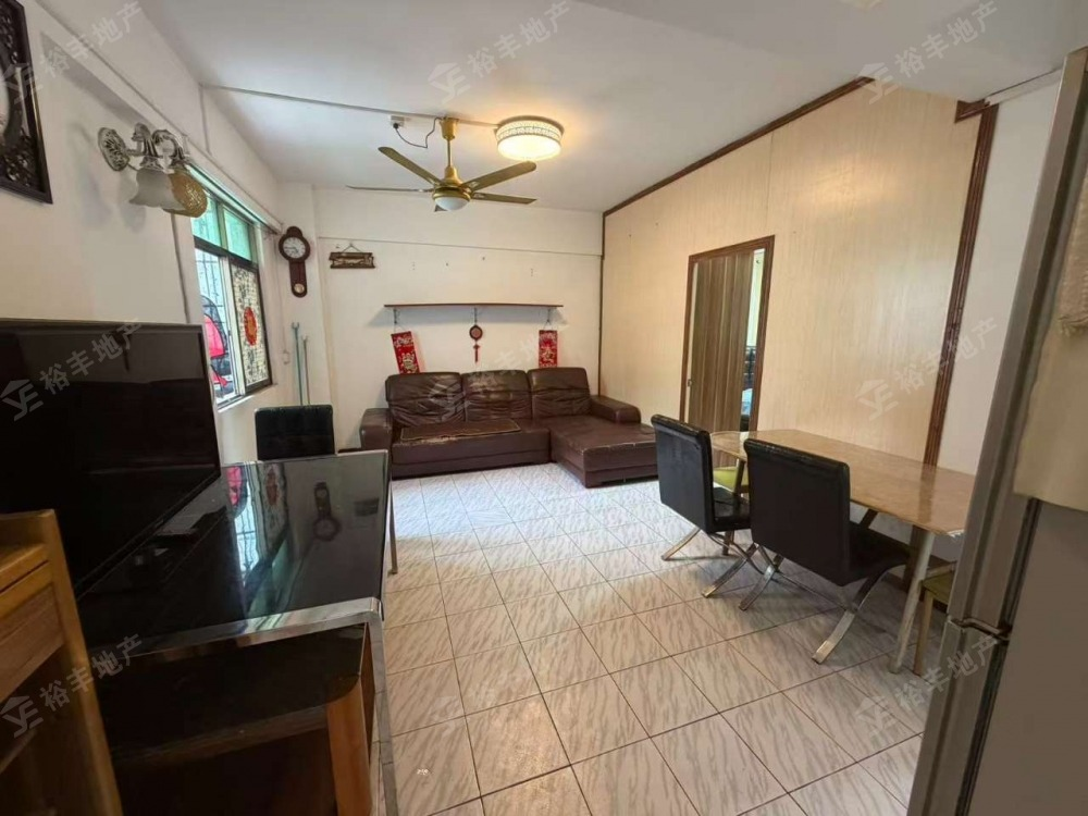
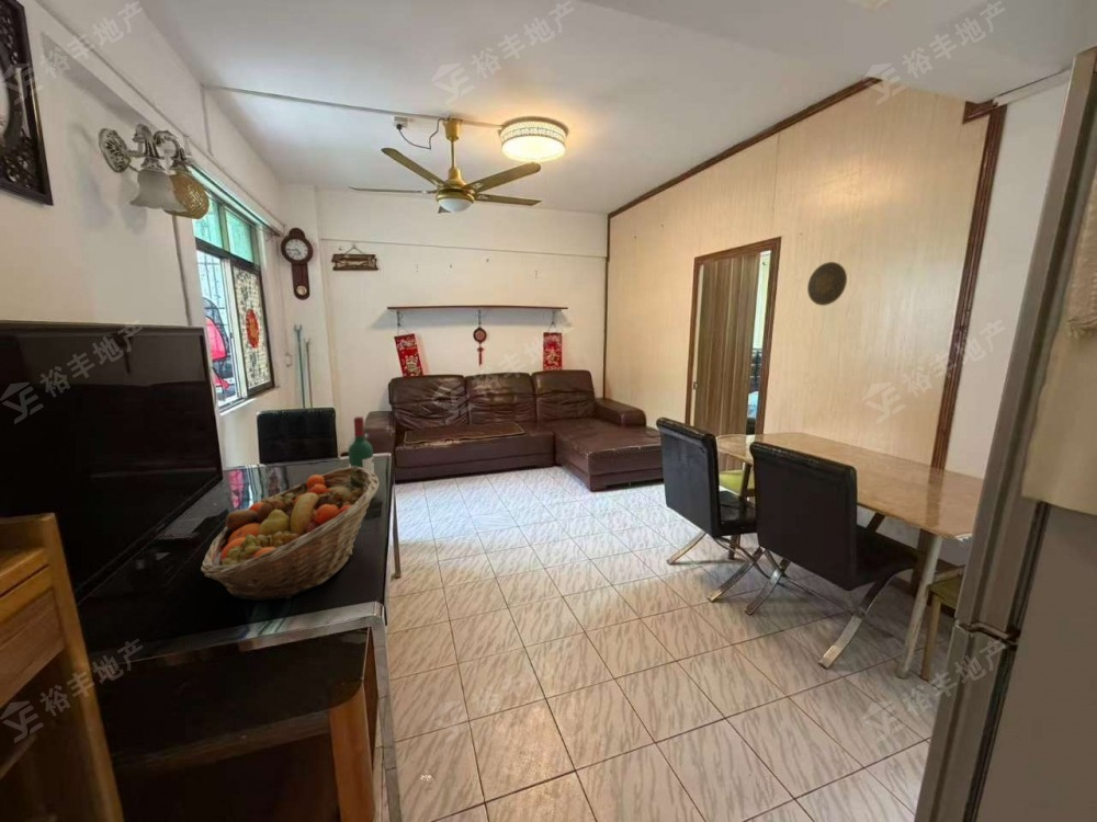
+ fruit basket (299, 524)
+ decorative plate (825, 284)
+ wine bottle (361, 458)
